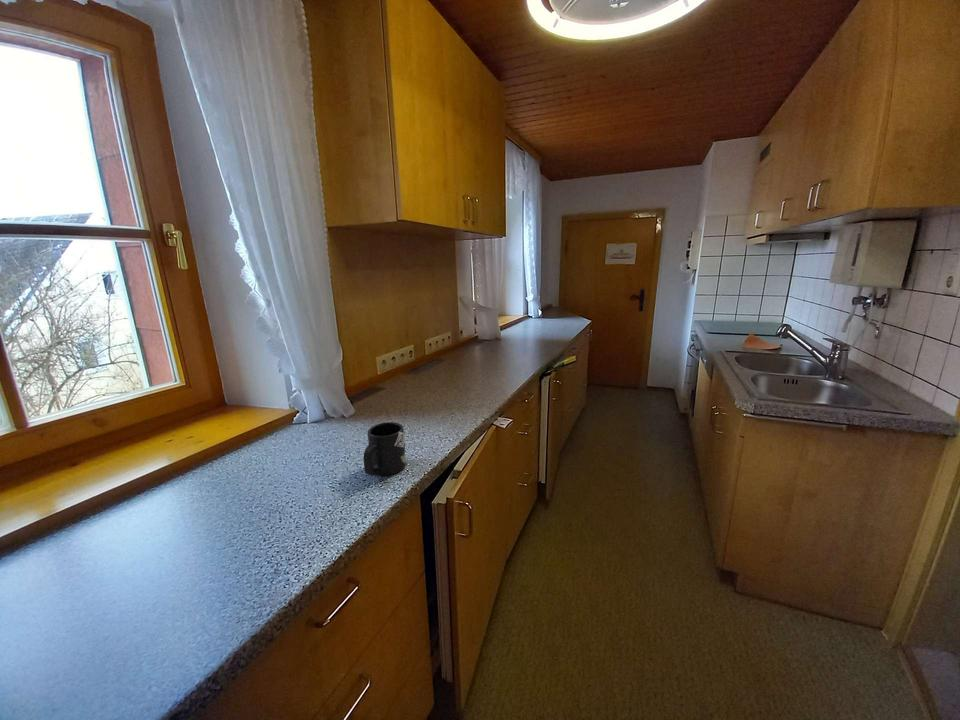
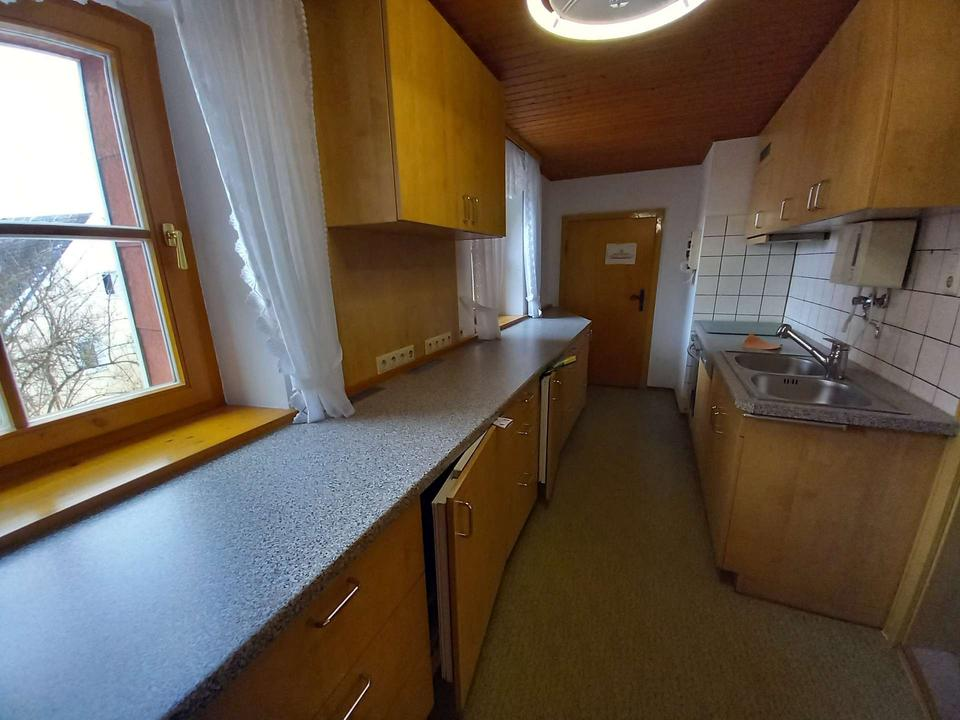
- mug (382, 451)
